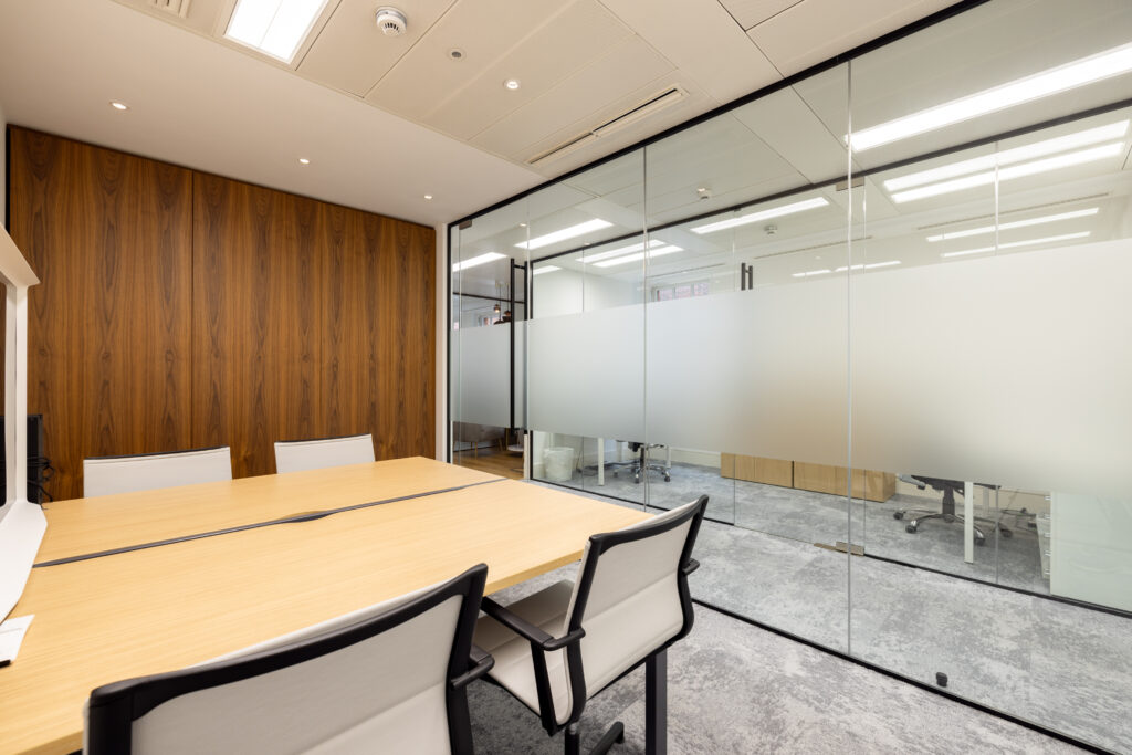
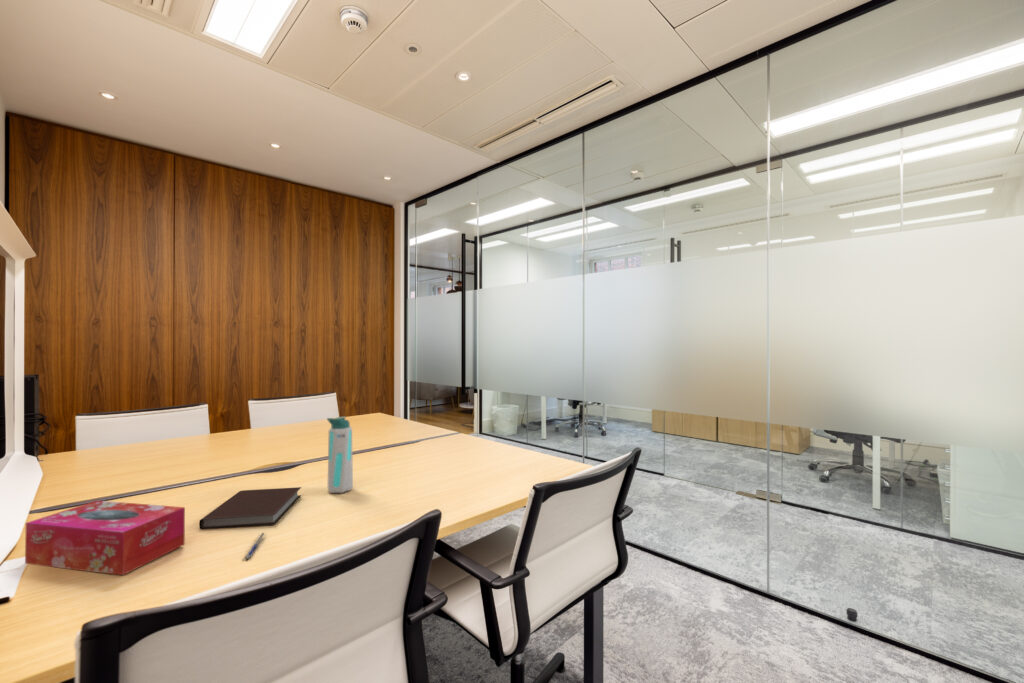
+ water bottle (339, 453)
+ pen (255, 545)
+ tissue box (108, 534)
+ notebook (255, 506)
